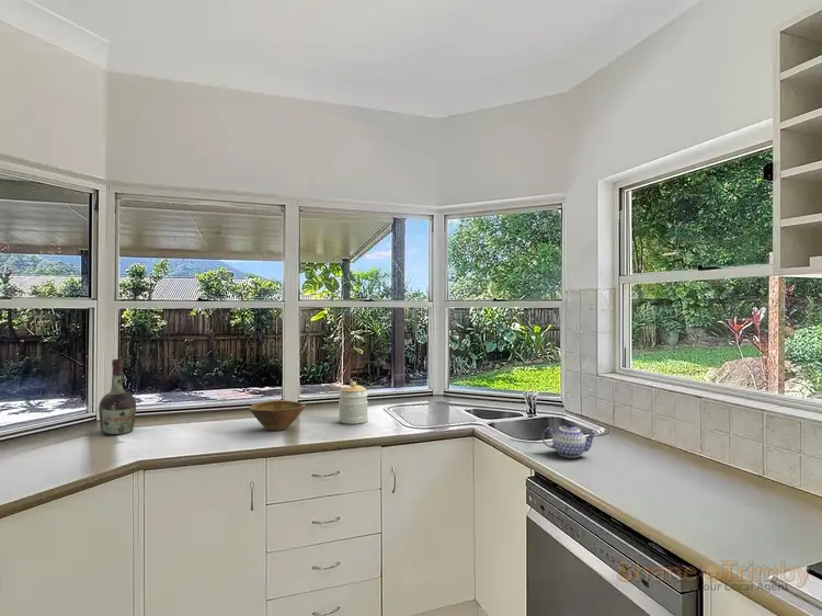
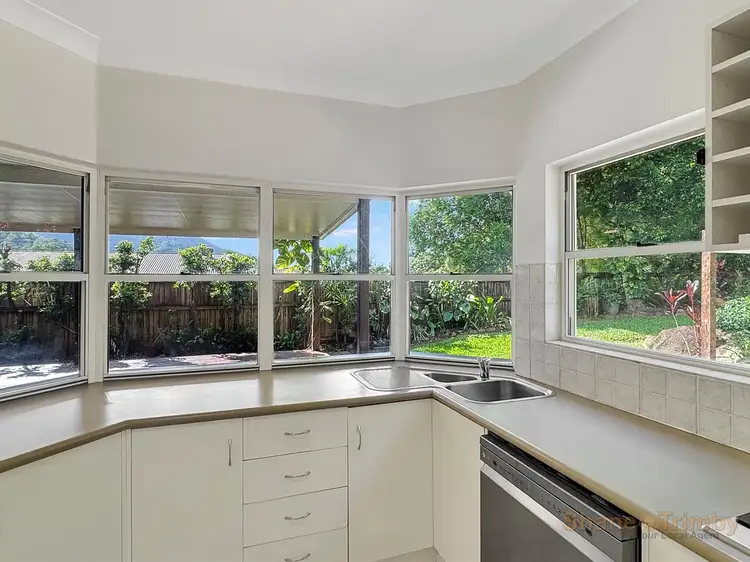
- teapot (569, 438)
- bowl (277, 417)
- jar (353, 401)
- cognac bottle (117, 395)
